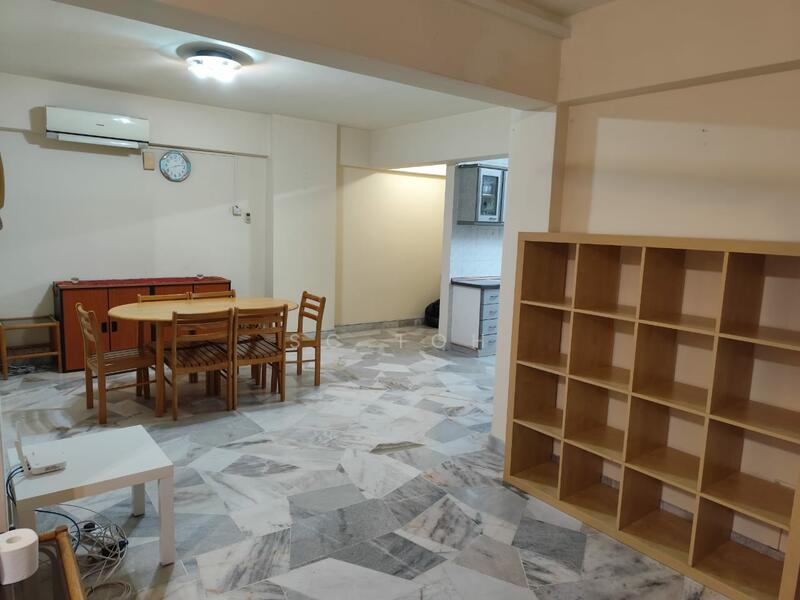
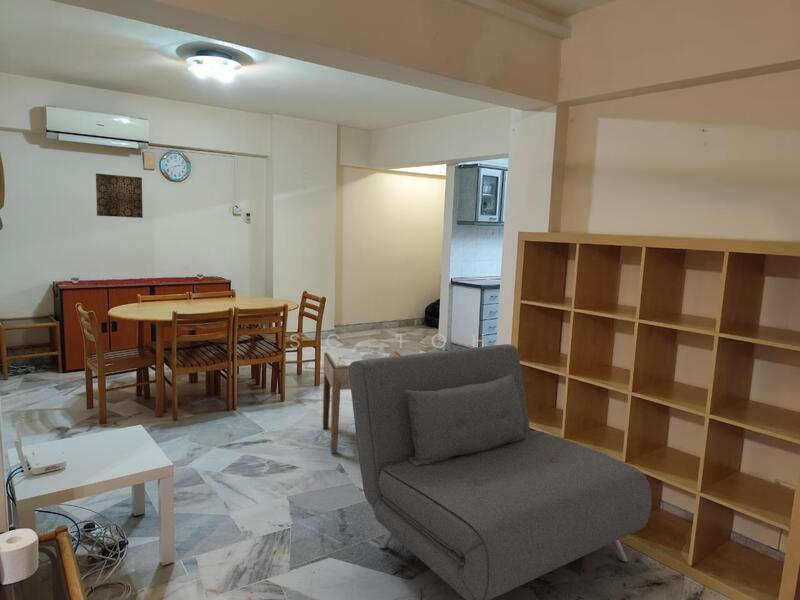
+ sofa (492, 457)
+ side table (350, 388)
+ wall art (119, 196)
